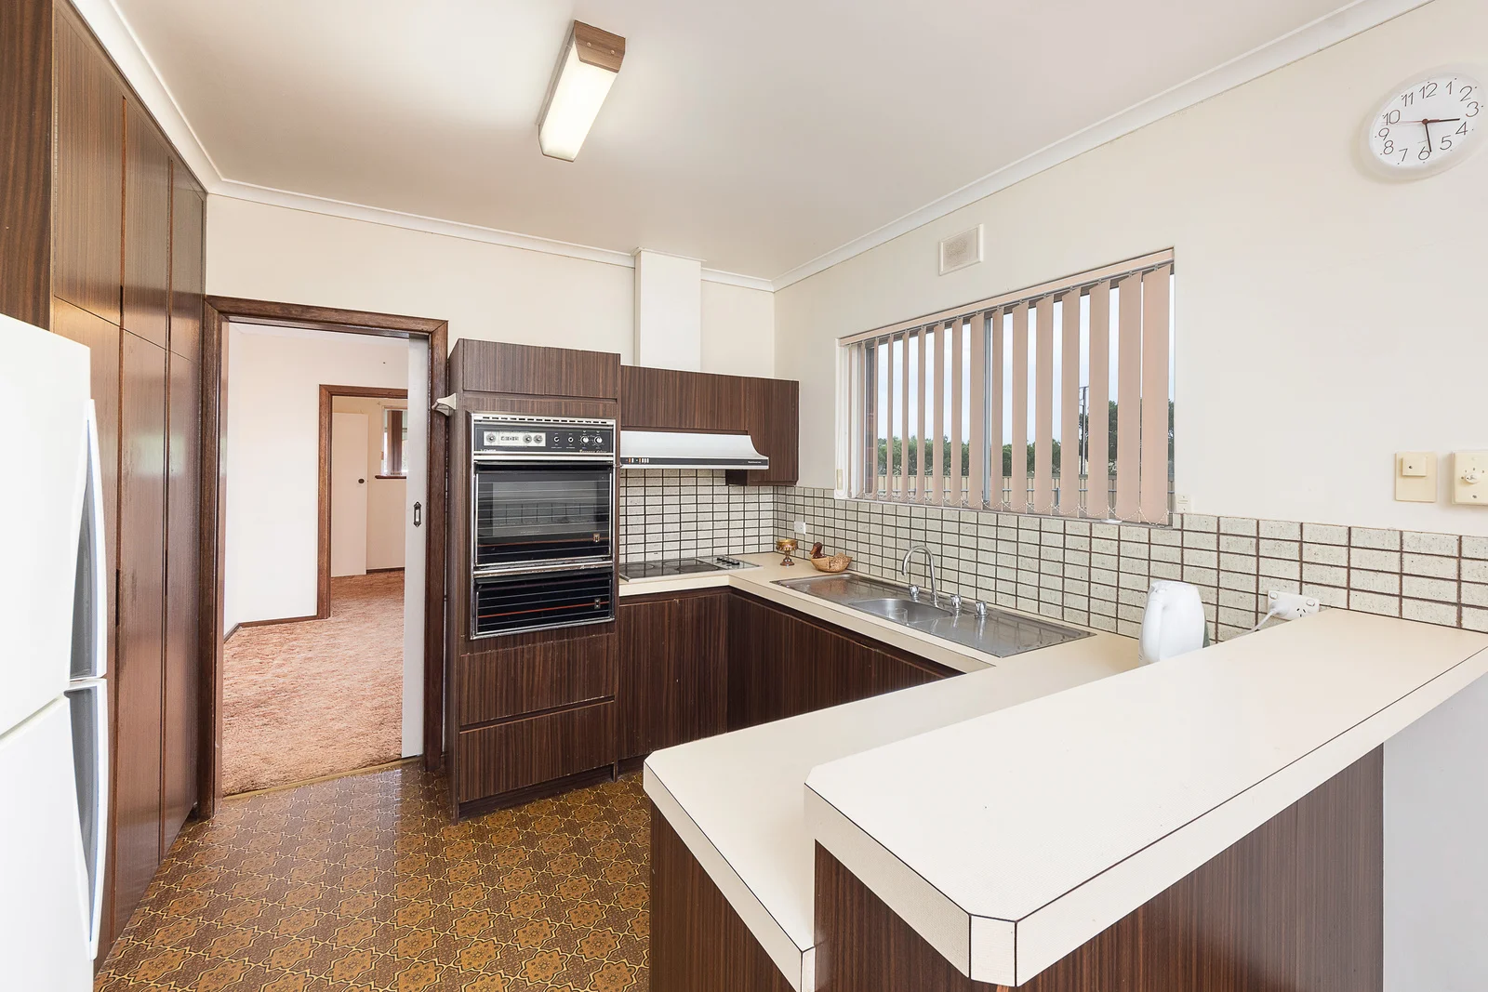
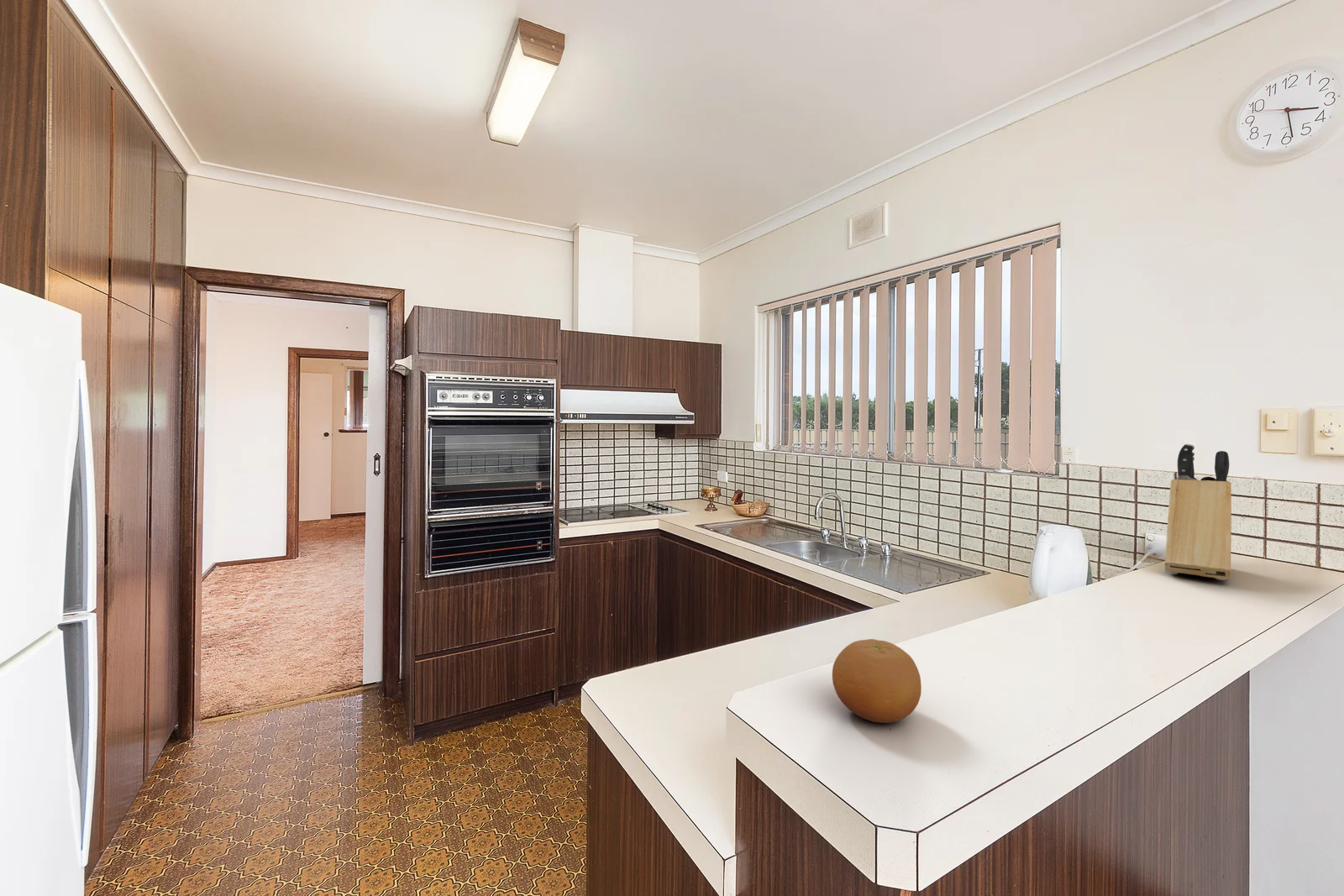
+ knife block (1199, 506)
+ fruit (875, 679)
